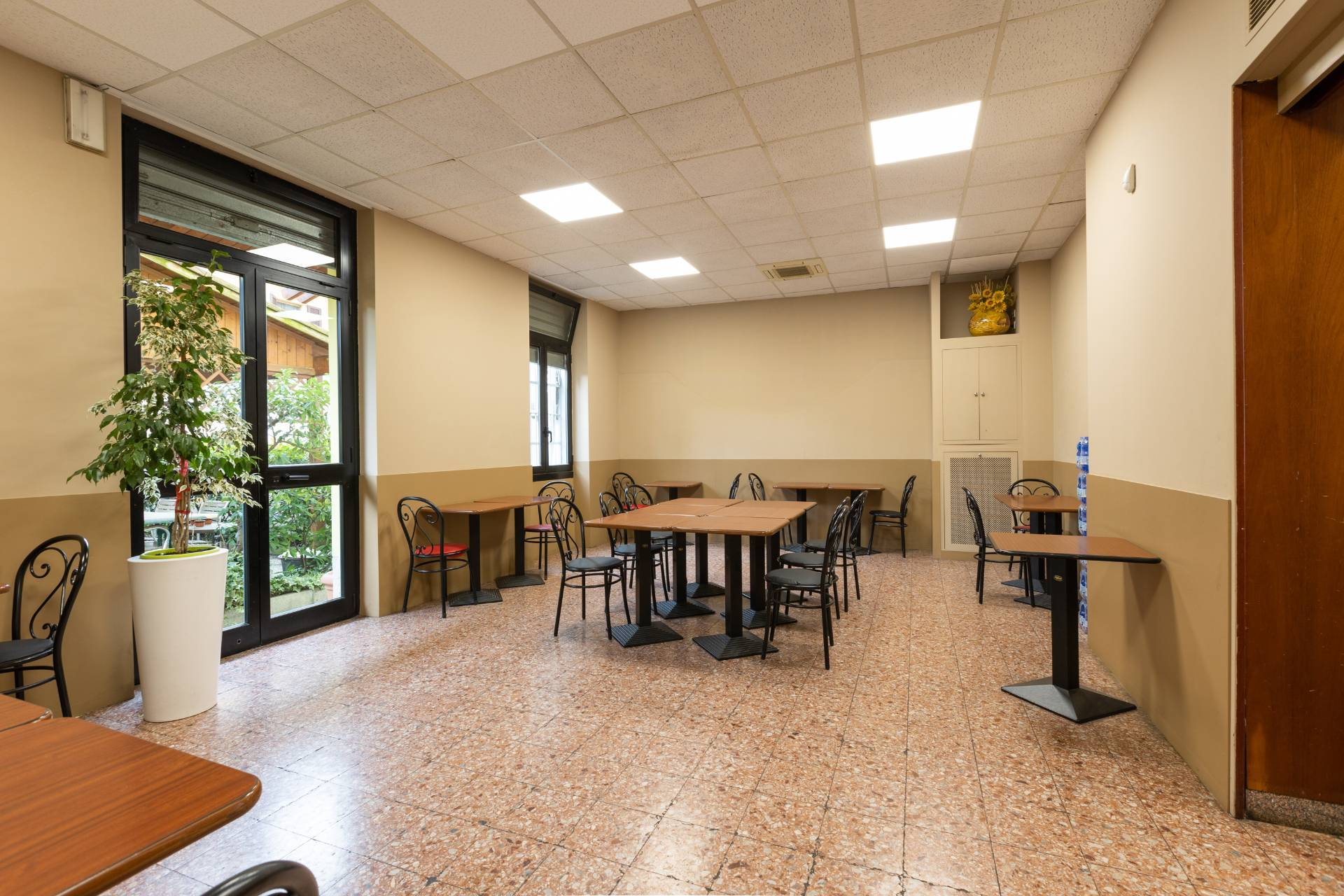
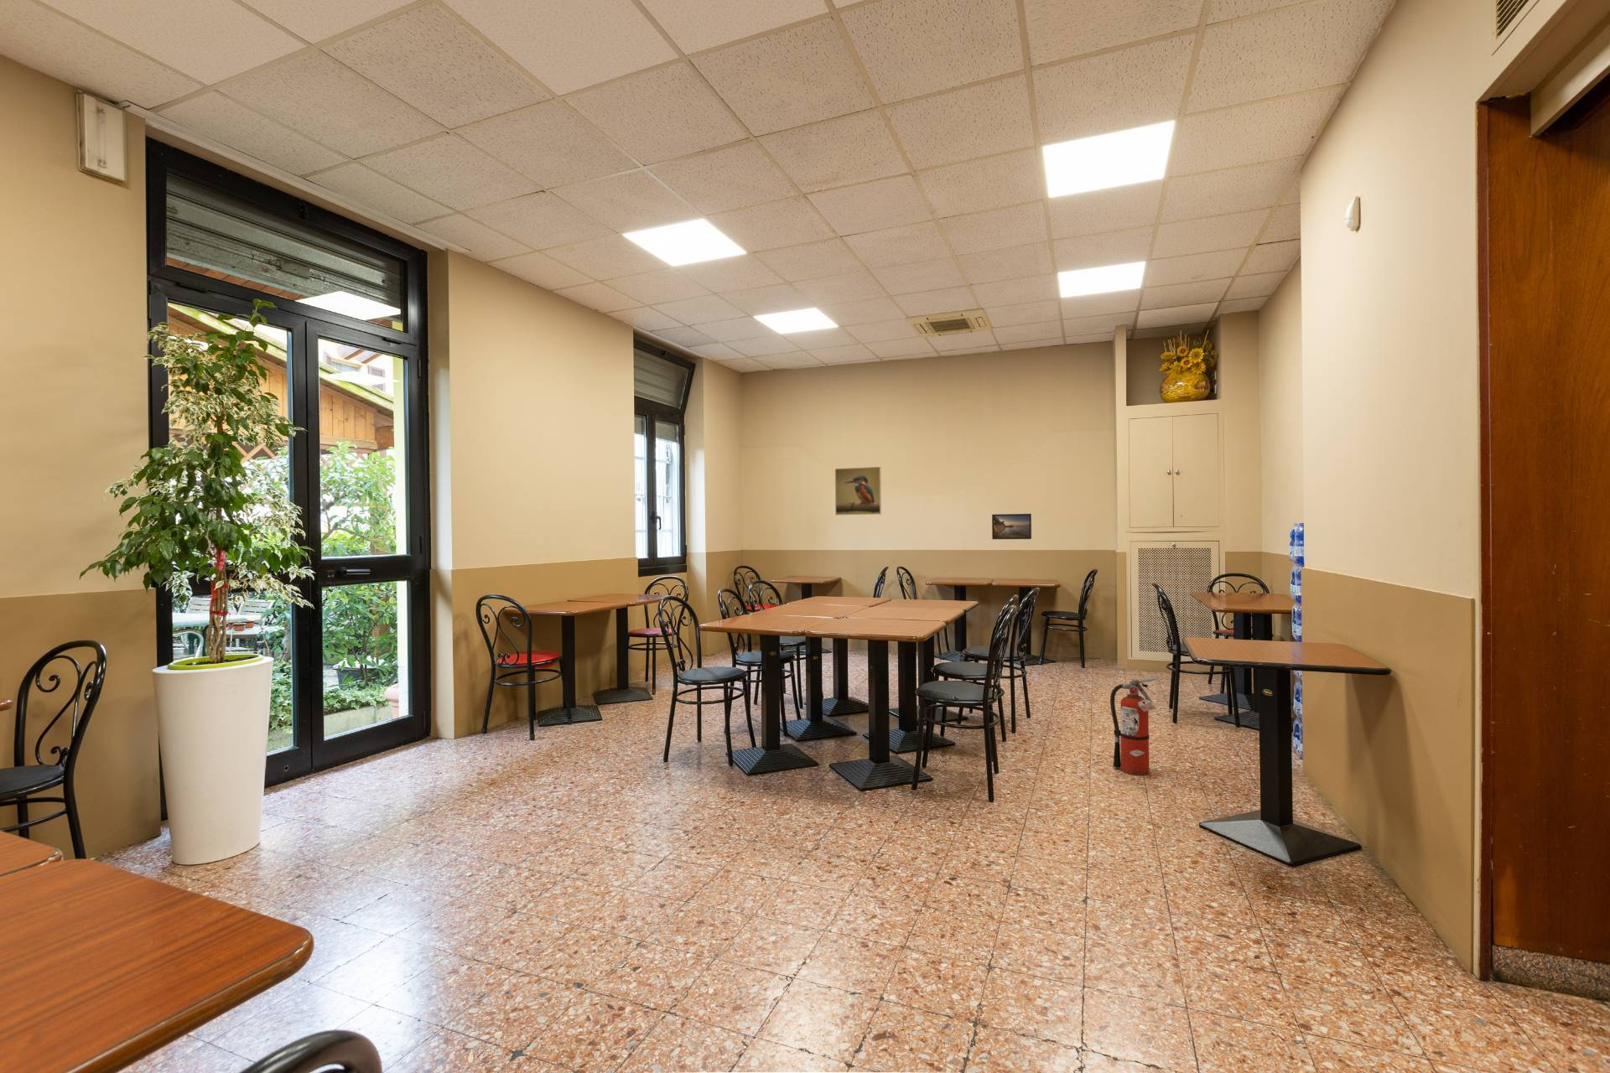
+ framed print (1011, 527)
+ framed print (858, 491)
+ fire extinguisher (1133, 723)
